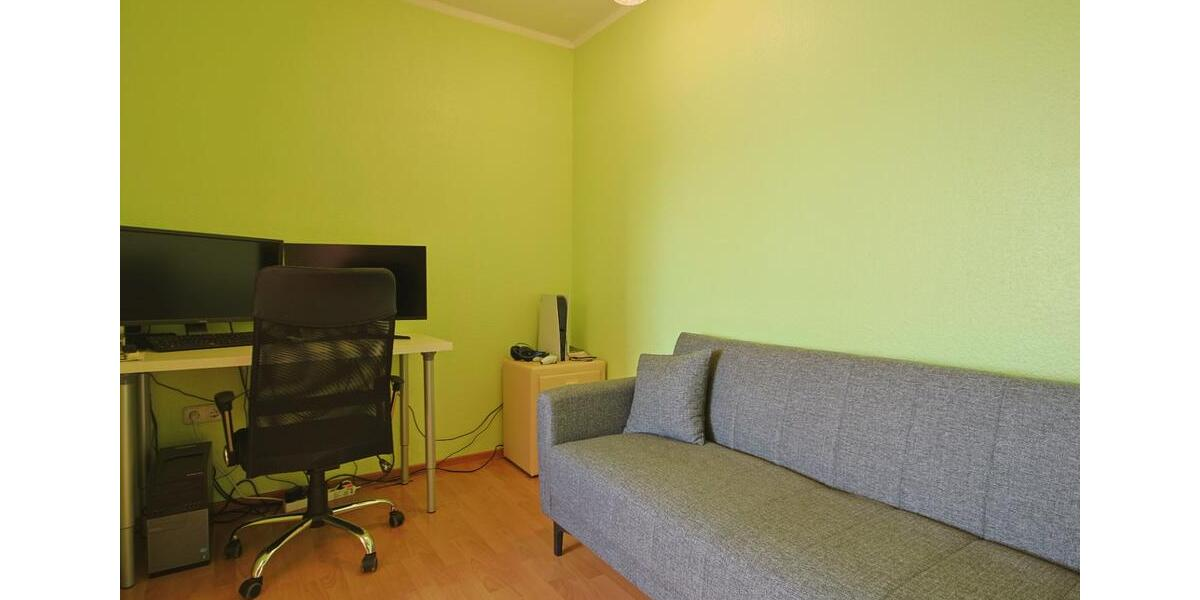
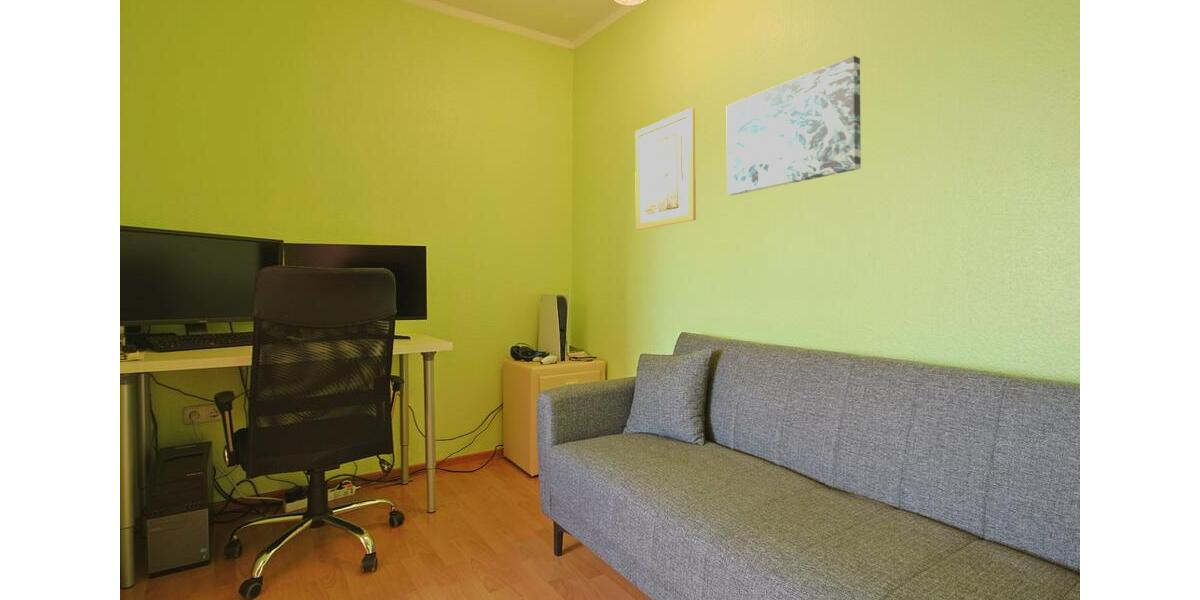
+ wall art (786, 133)
+ wall art (663, 172)
